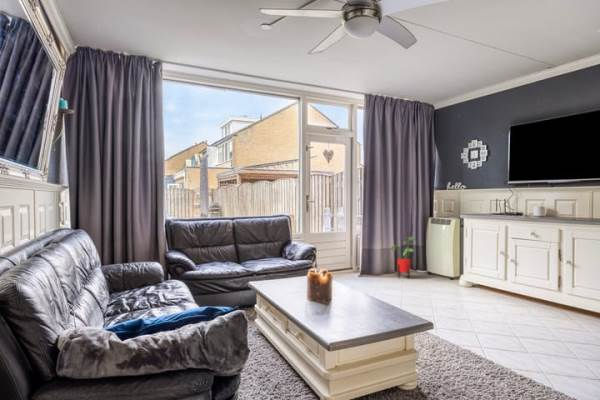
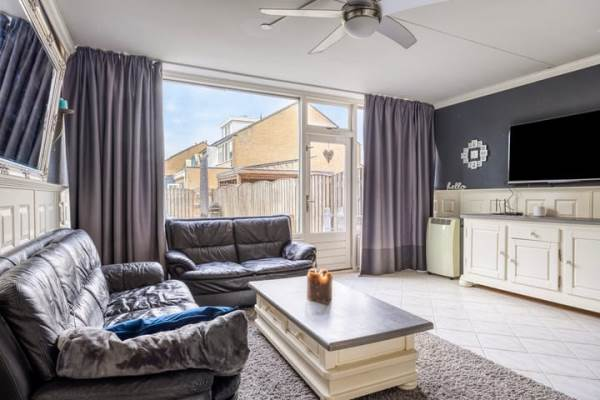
- house plant (405, 256)
